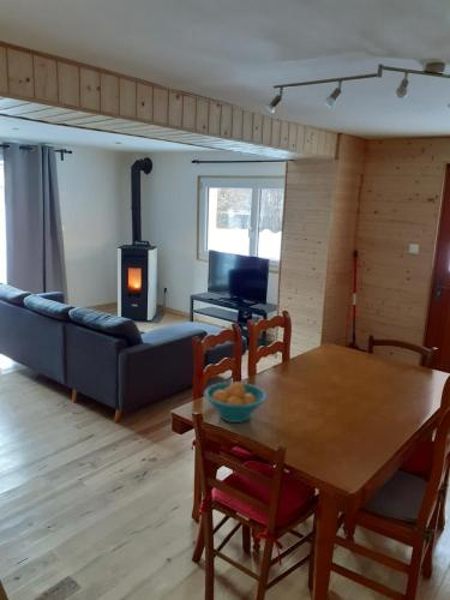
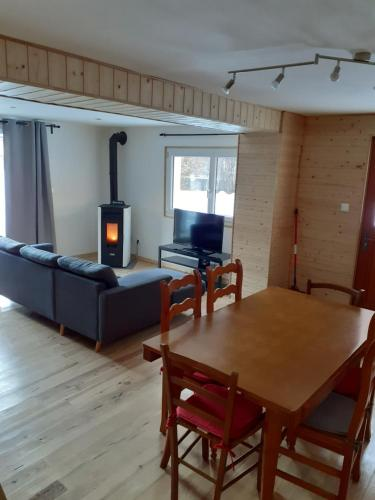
- fruit bowl (235, 400)
